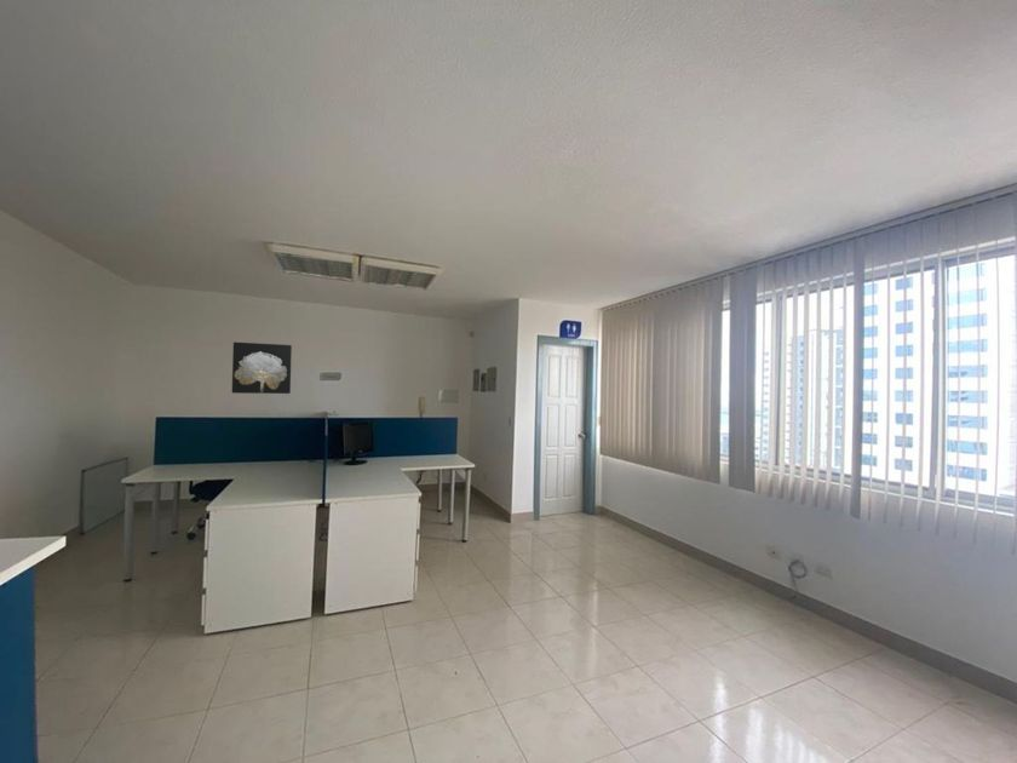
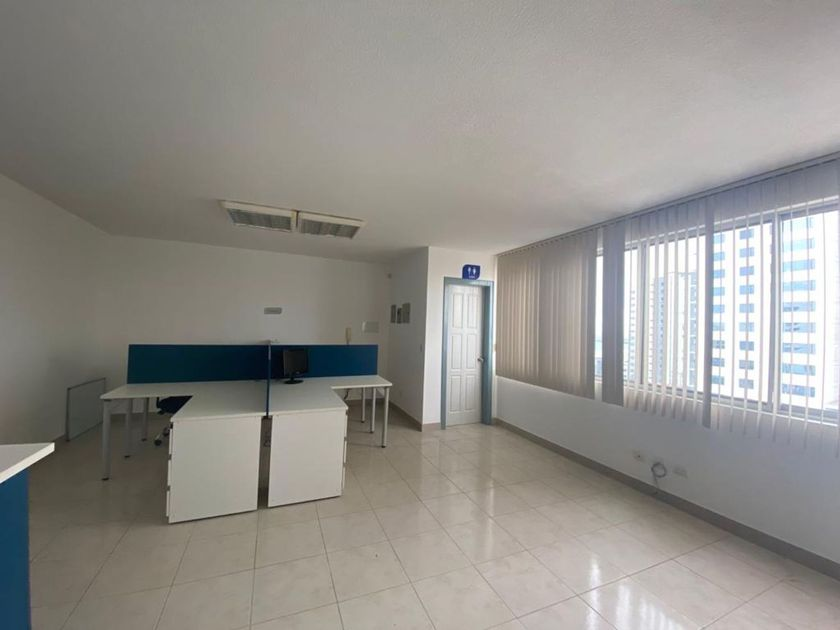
- wall art (262, 368)
